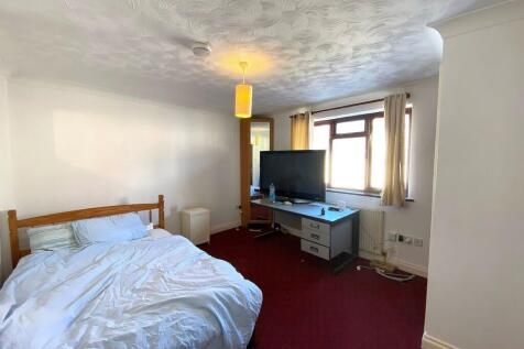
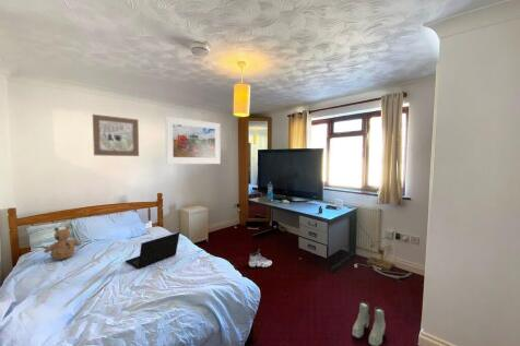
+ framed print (194, 142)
+ wall art (117, 136)
+ boots (368, 321)
+ sneaker (260, 258)
+ laptop (153, 247)
+ teddy bear (61, 241)
